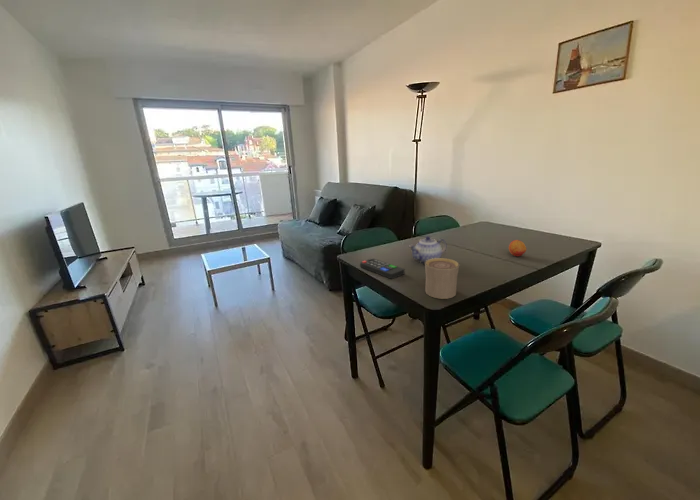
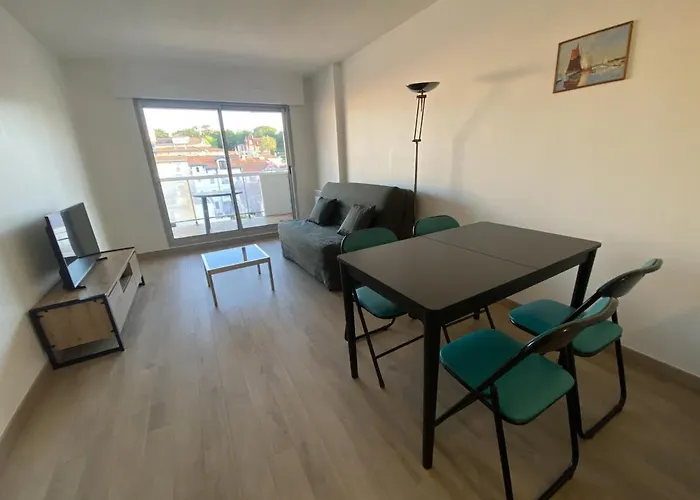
- teapot (427, 248)
- remote control (381, 267)
- fruit (517, 248)
- cup (441, 277)
